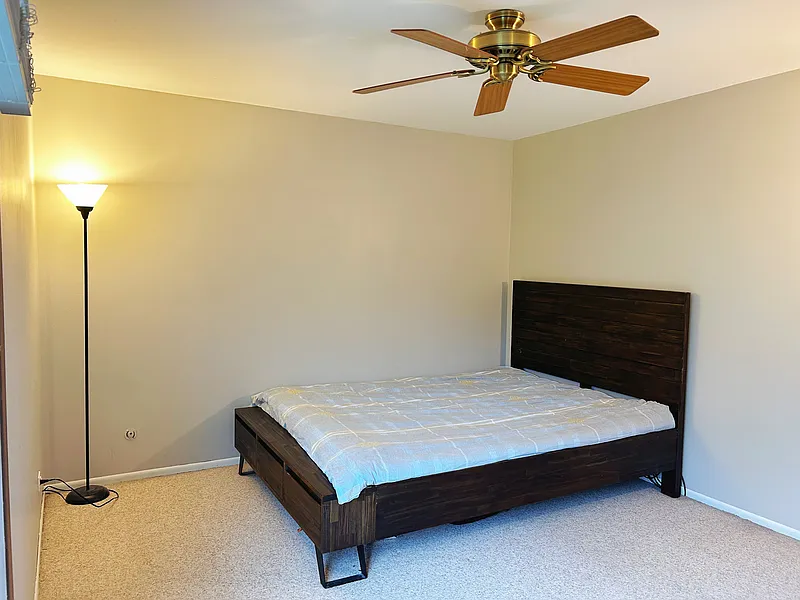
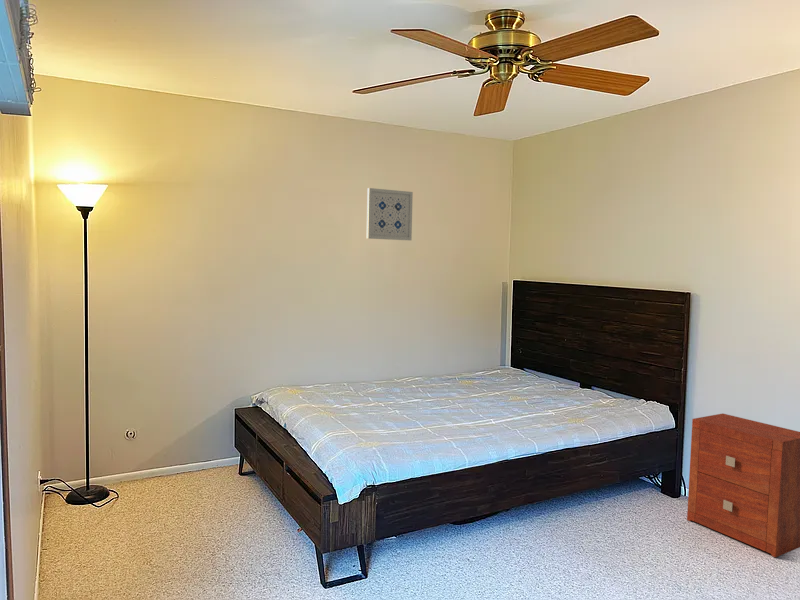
+ nightstand (745, 479)
+ wall art (389, 214)
